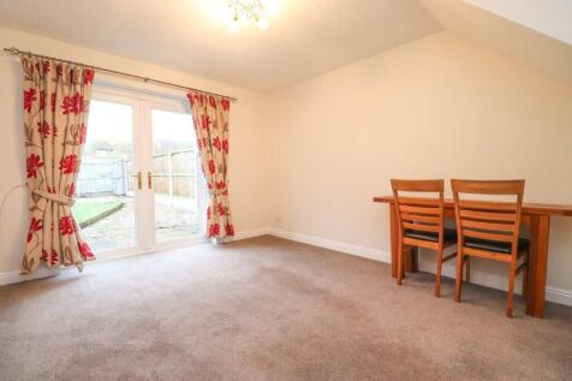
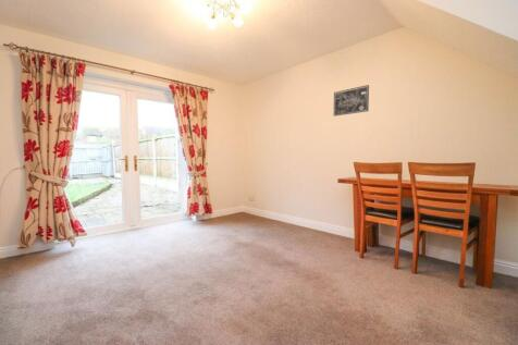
+ wall art (349, 101)
